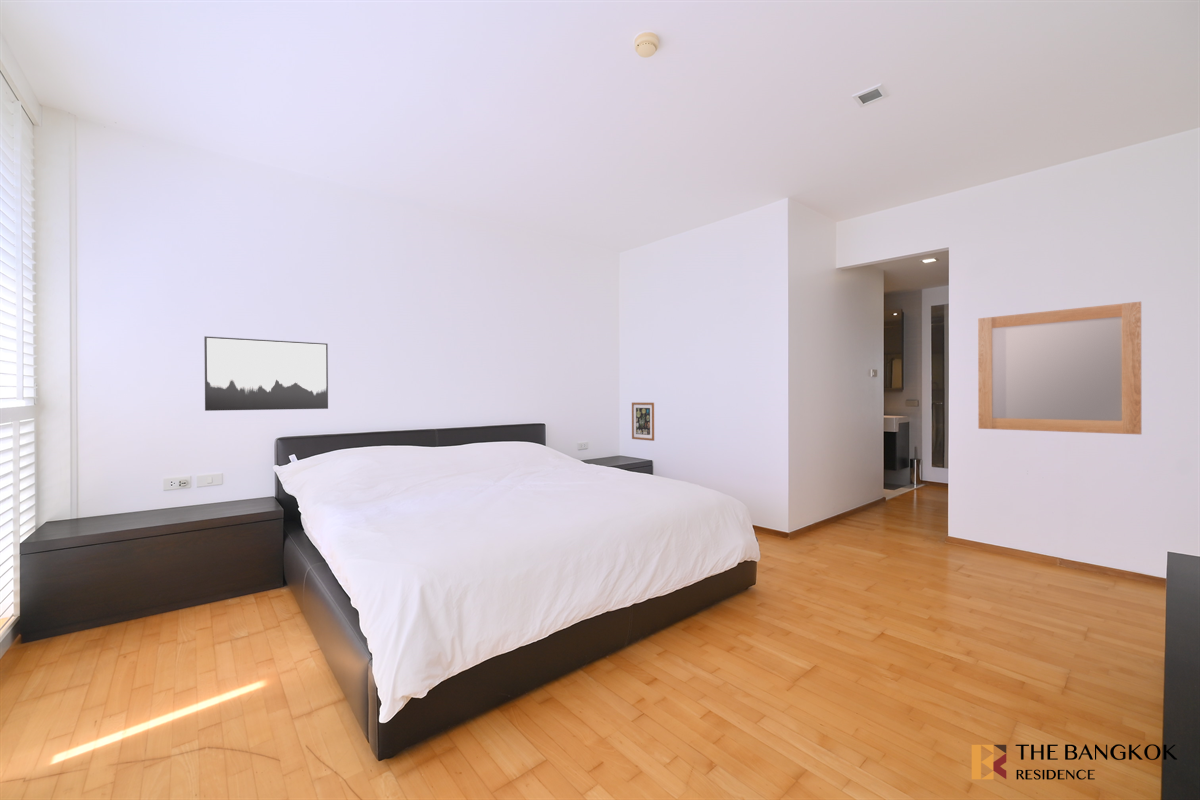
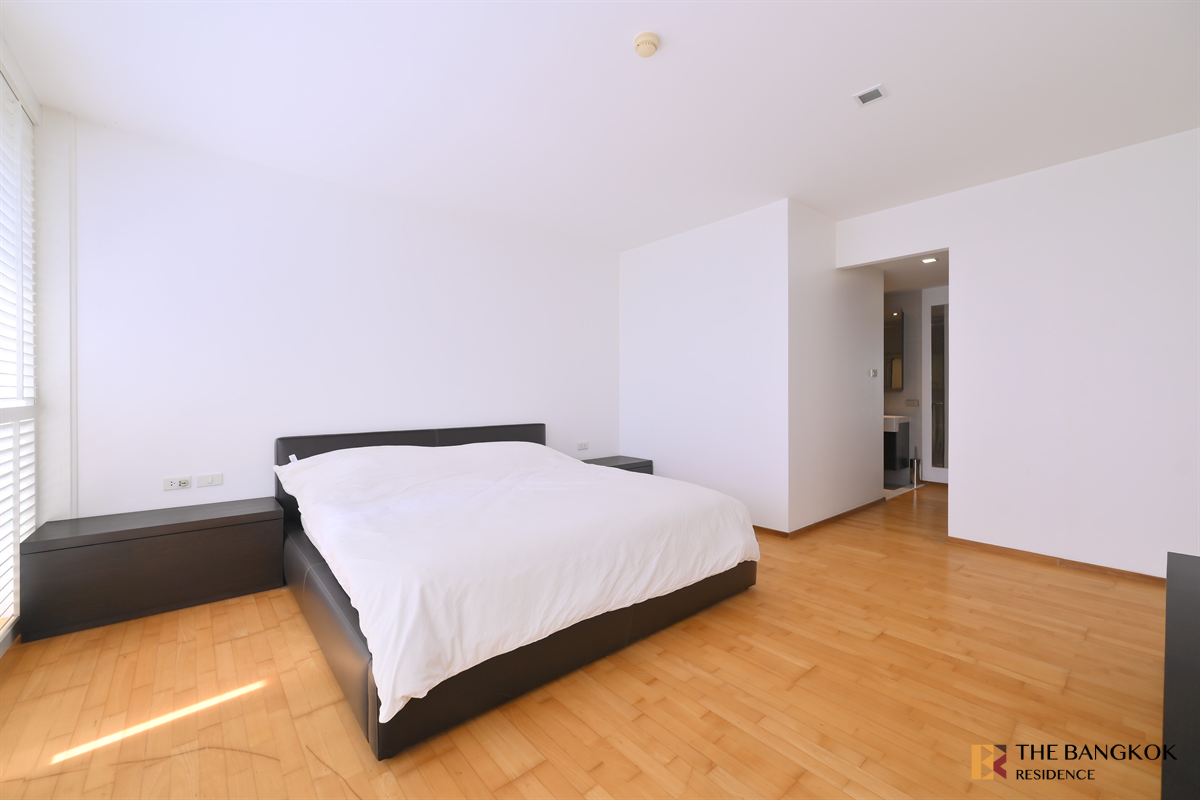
- wall art (270, 374)
- wall art (642, 421)
- home mirror (1052, 371)
